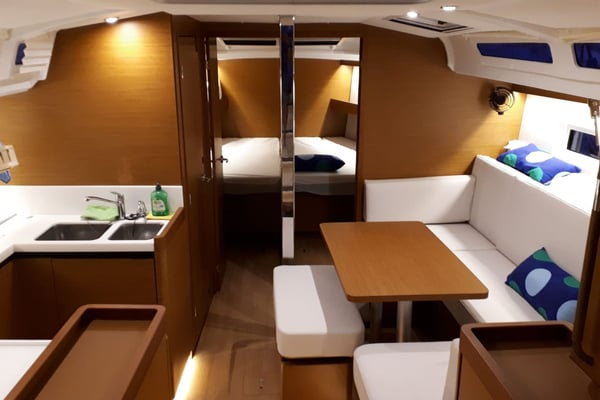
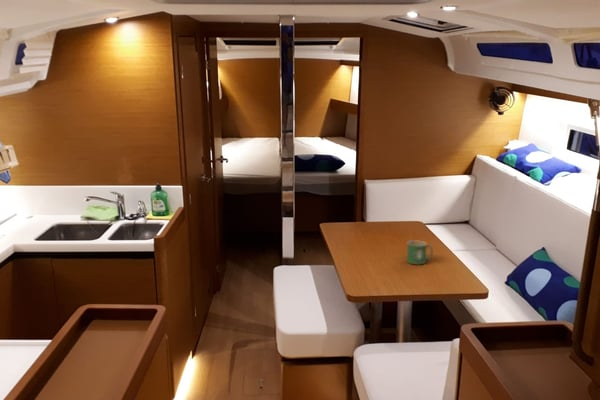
+ mug (419, 252)
